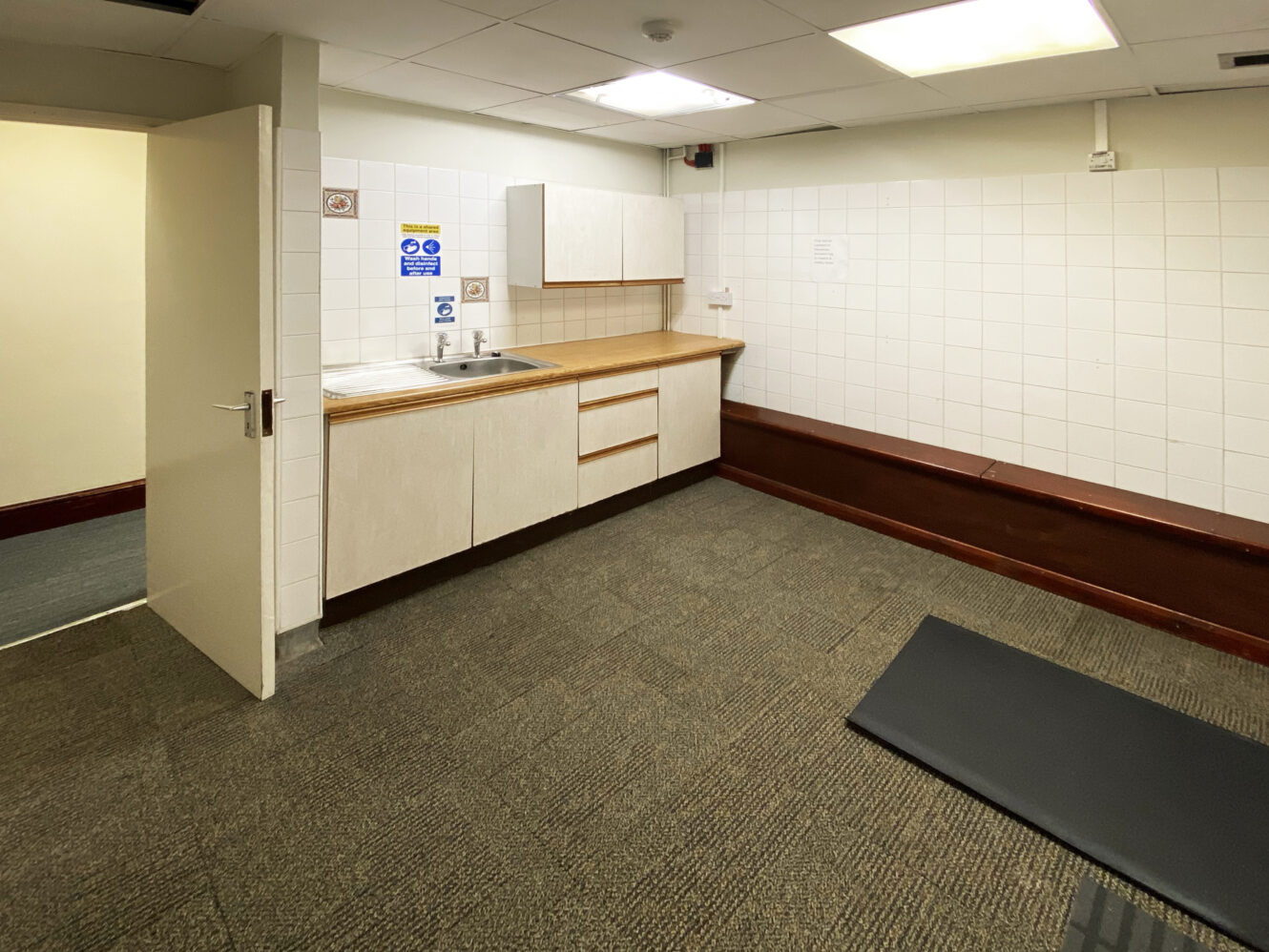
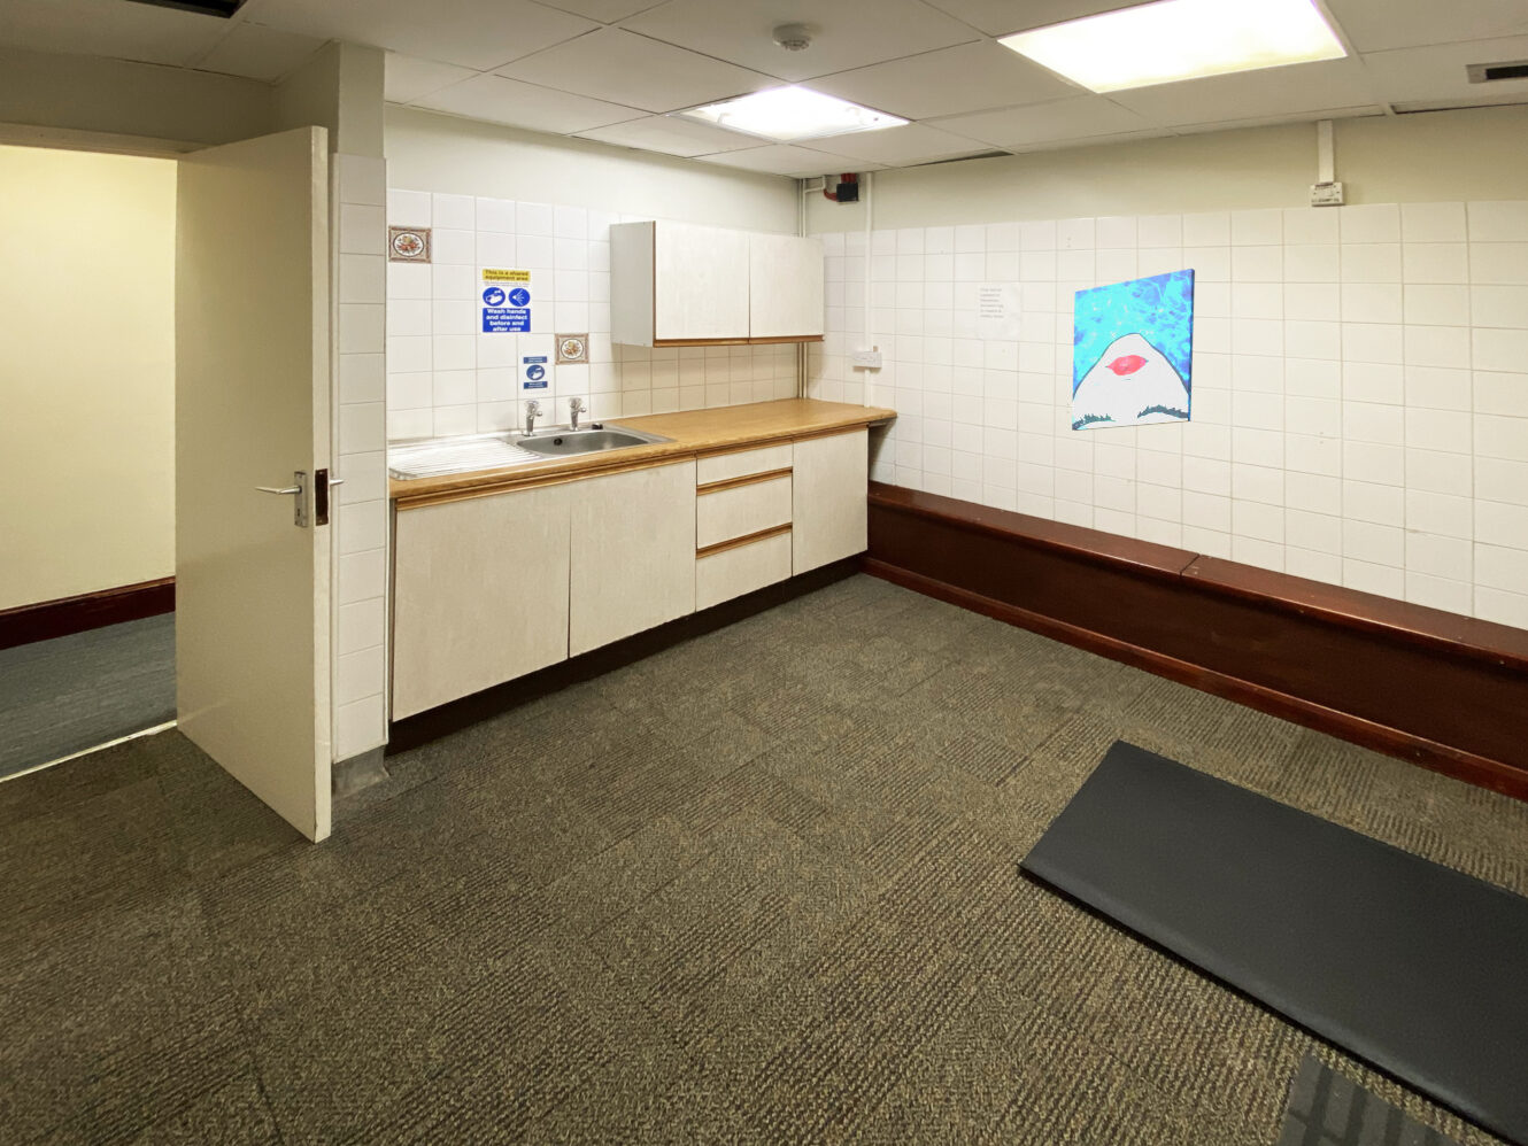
+ wall art (1129, 354)
